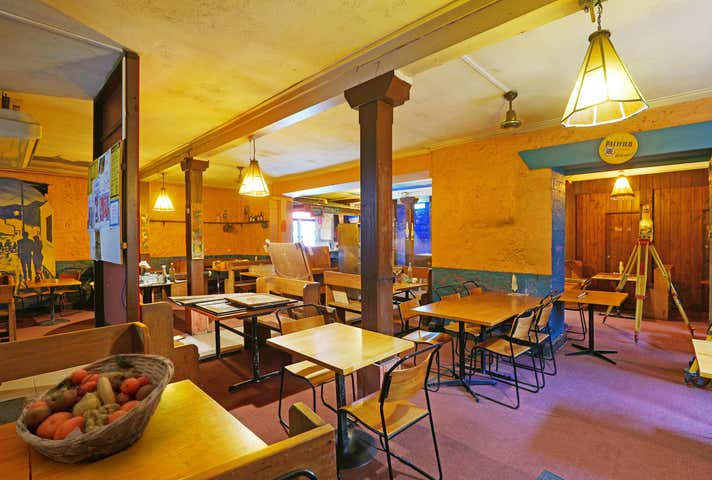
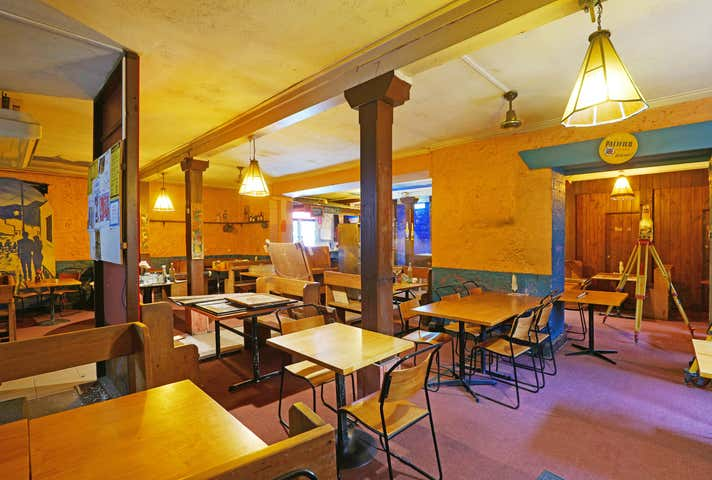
- fruit basket (101, 402)
